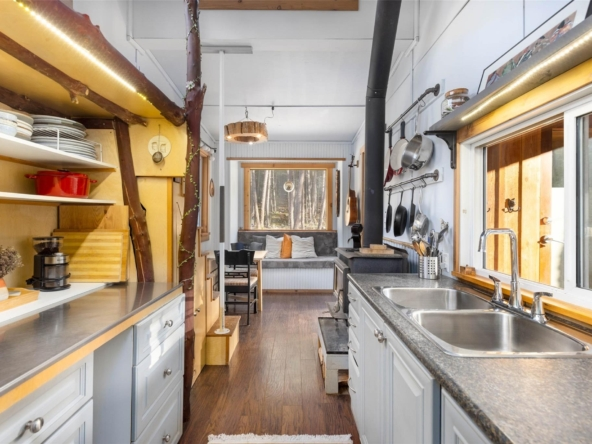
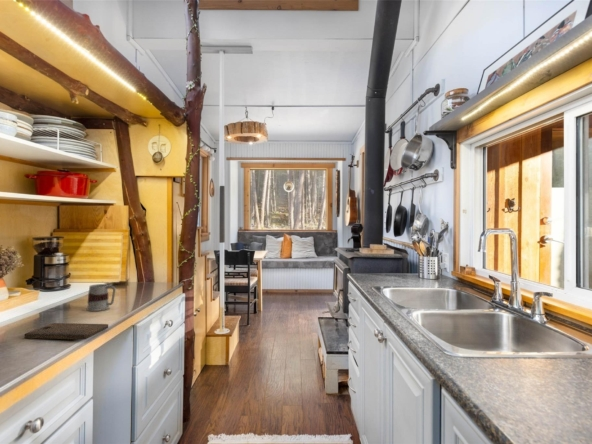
+ cutting board (68, 330)
+ mug (101, 297)
